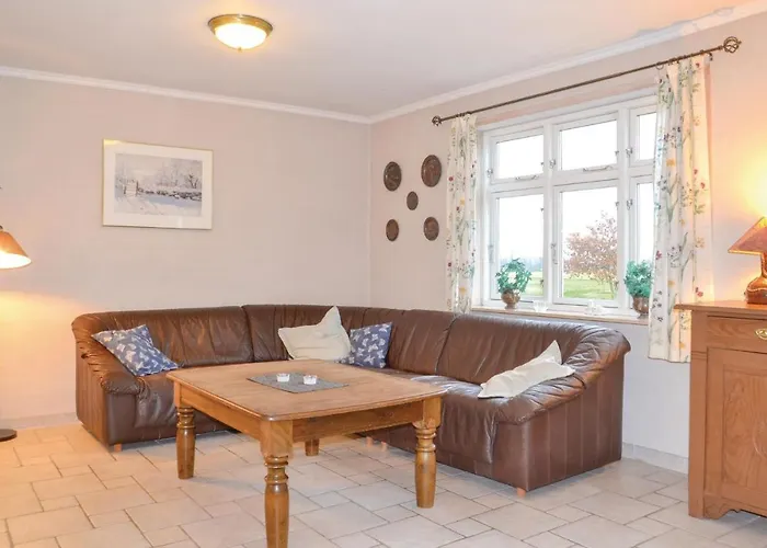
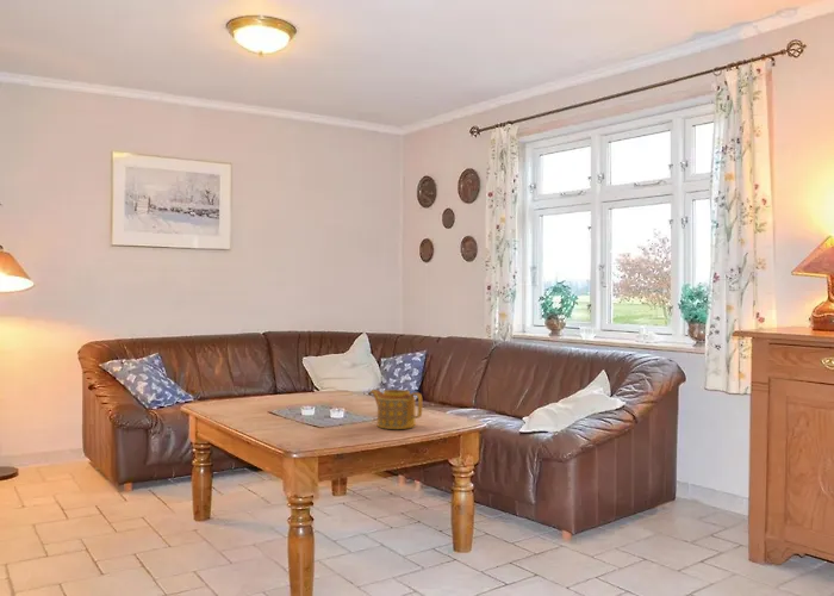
+ teapot (394, 408)
